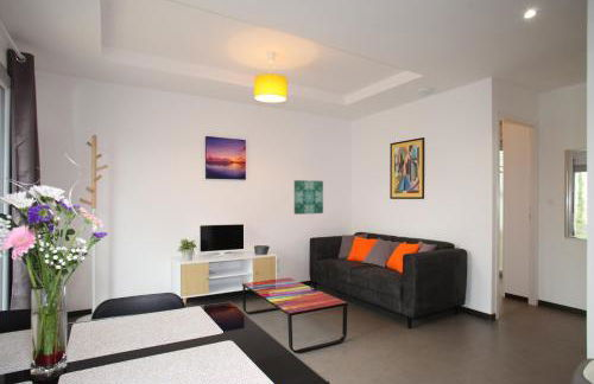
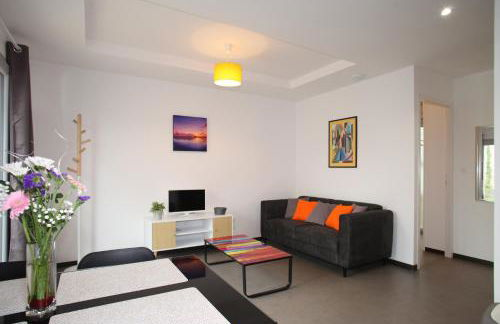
- wall art (308, 197)
